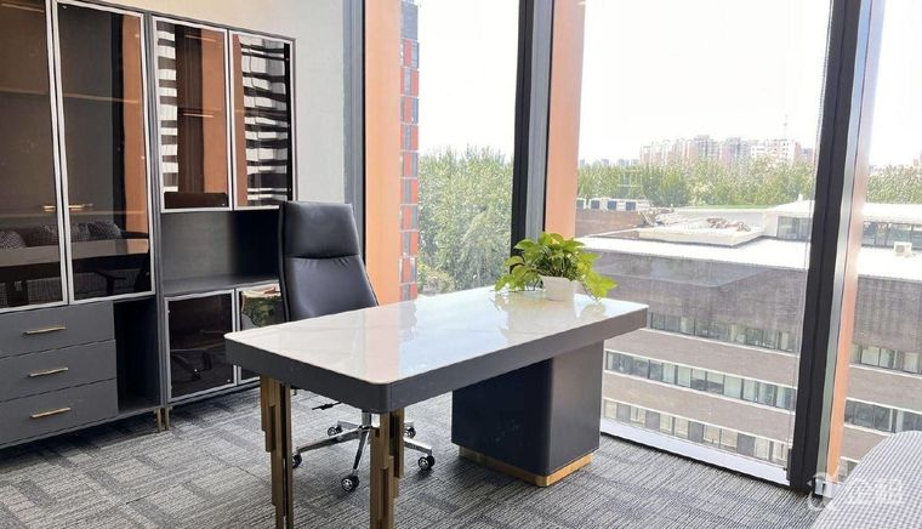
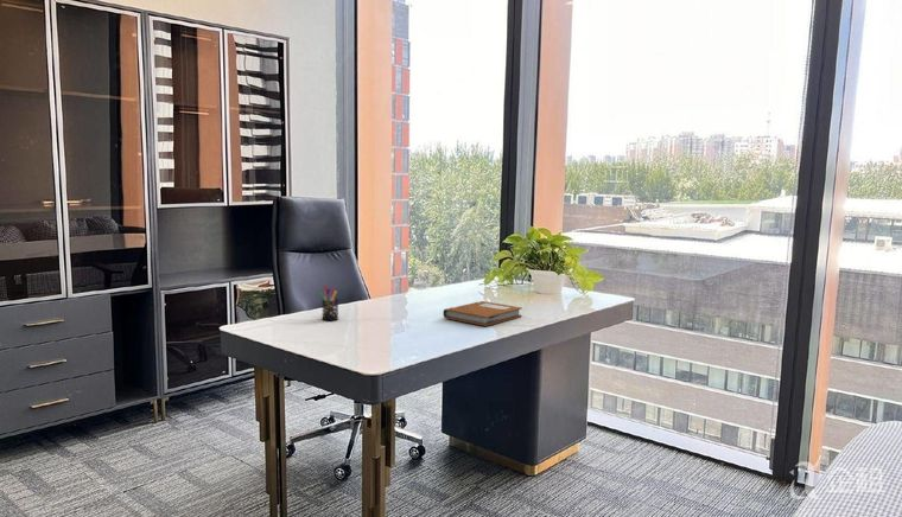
+ notebook (483, 312)
+ pen holder (328, 302)
